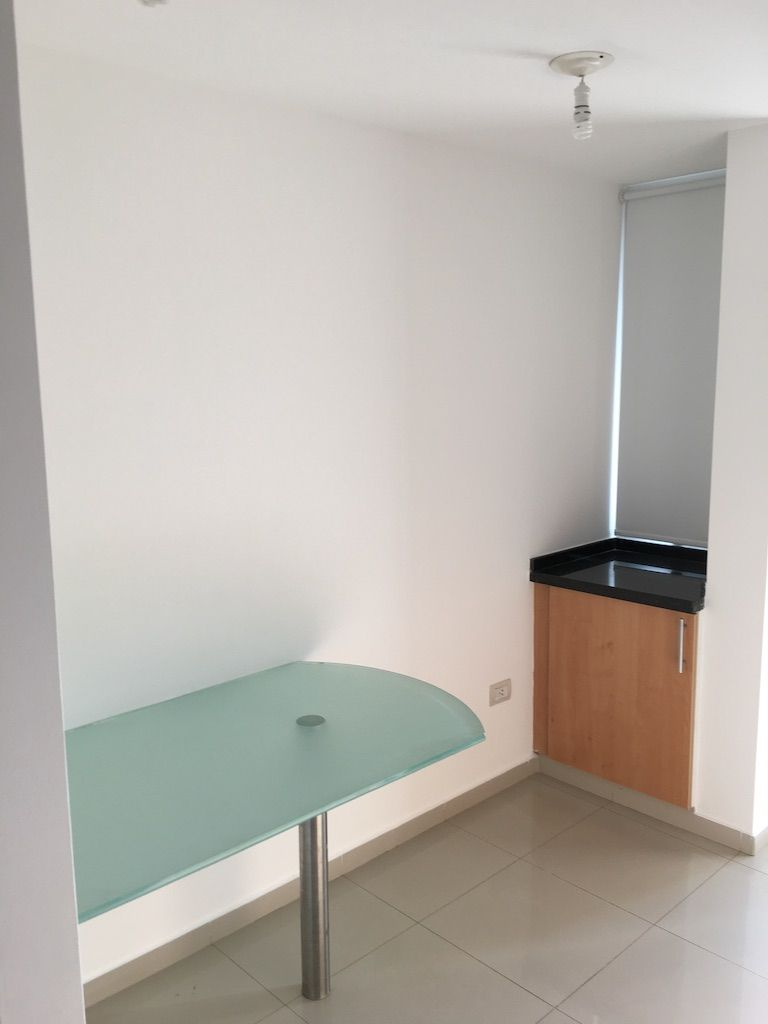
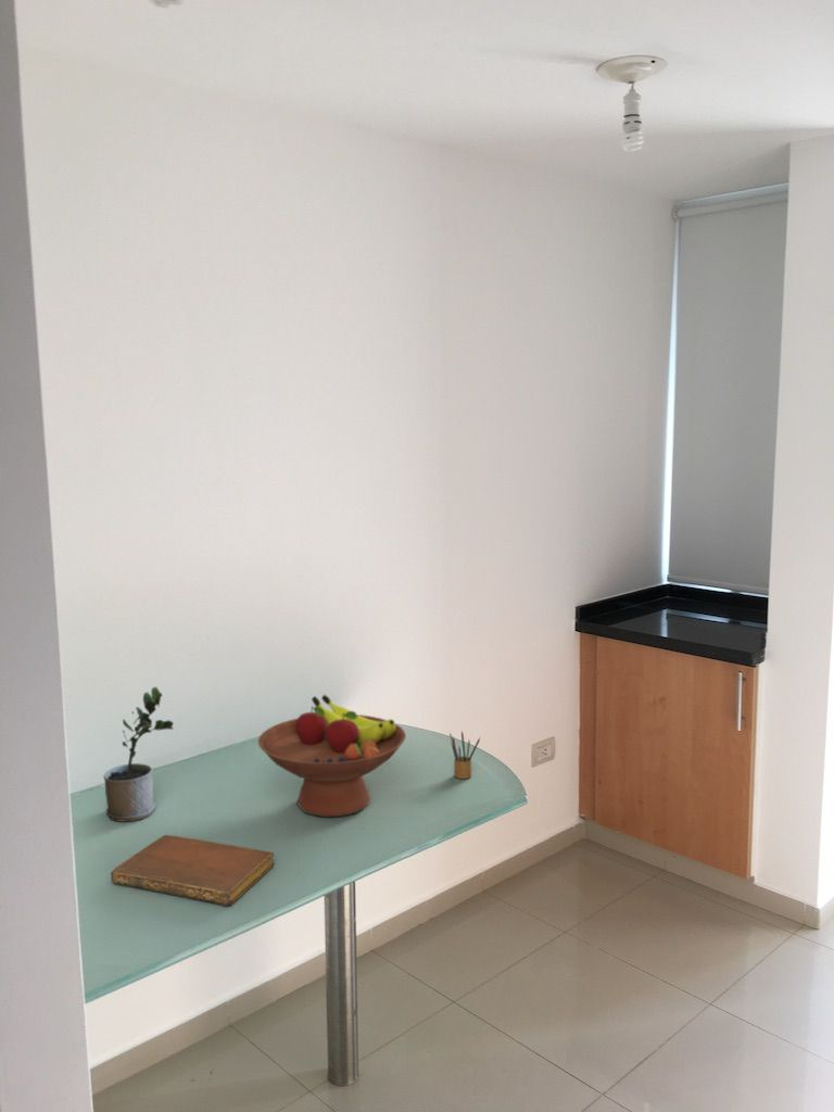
+ notebook (194, 868)
+ fruit bowl (332, 757)
+ potted plant (135, 754)
+ pencil box (464, 755)
